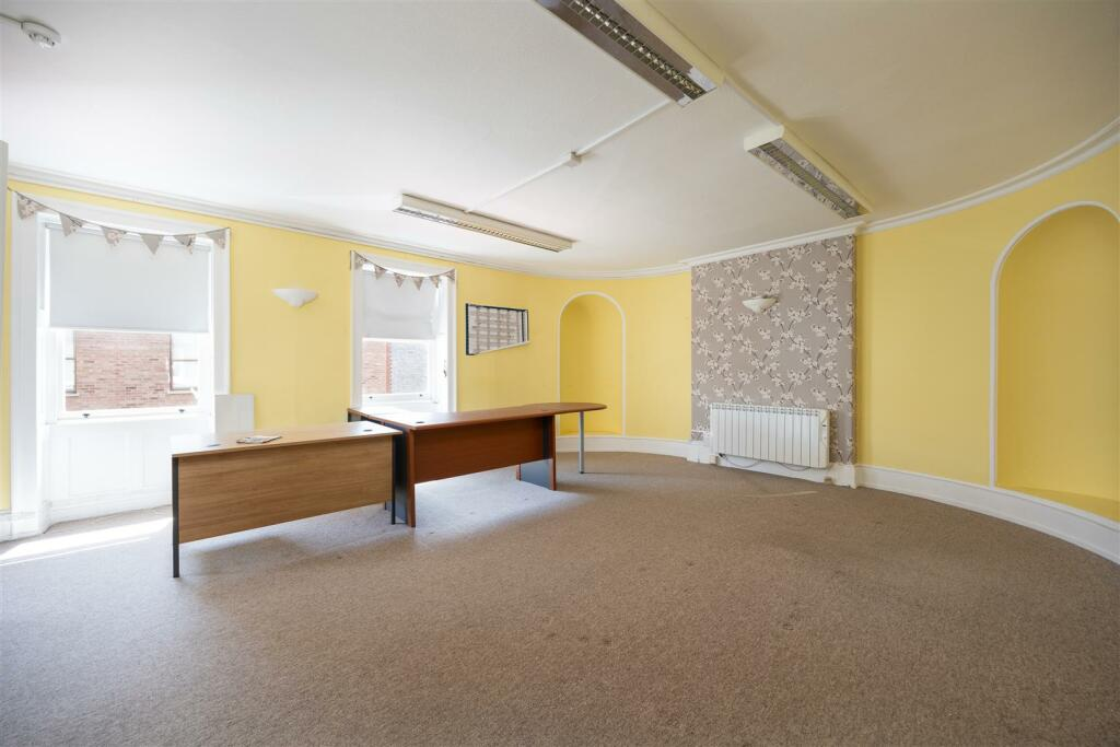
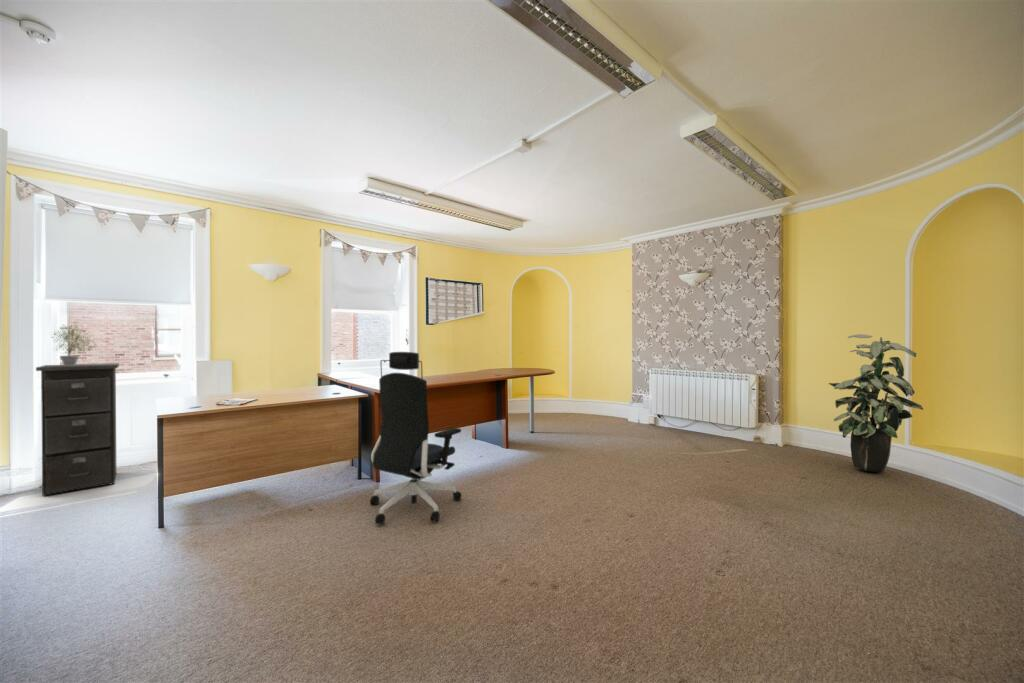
+ office chair (411, 429)
+ potted plant (73, 342)
+ indoor plant (870, 401)
+ filing cabinet (81, 425)
